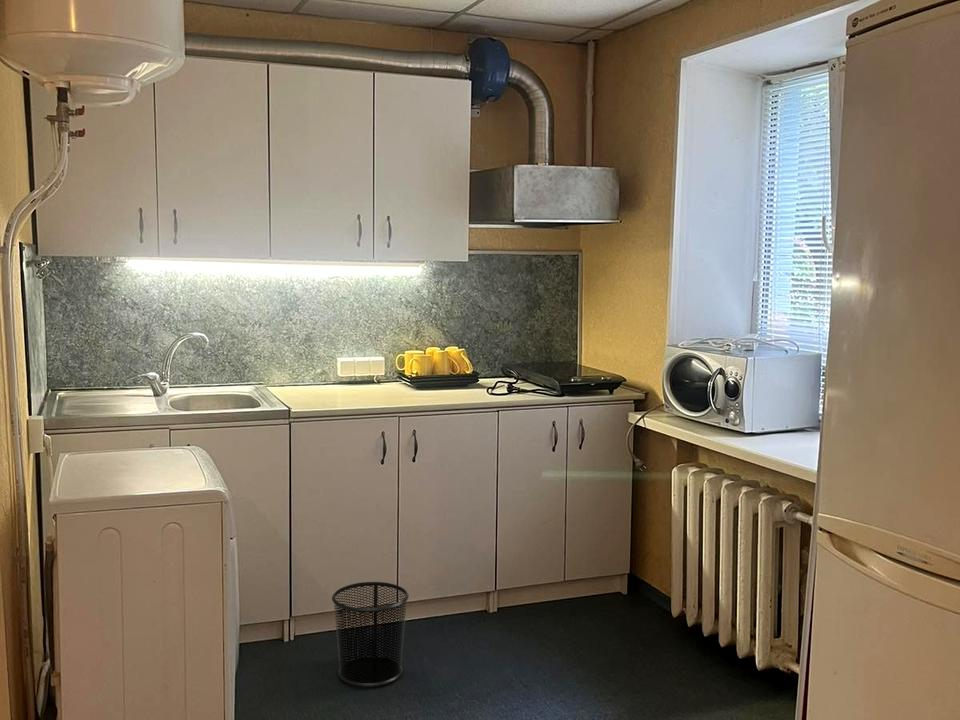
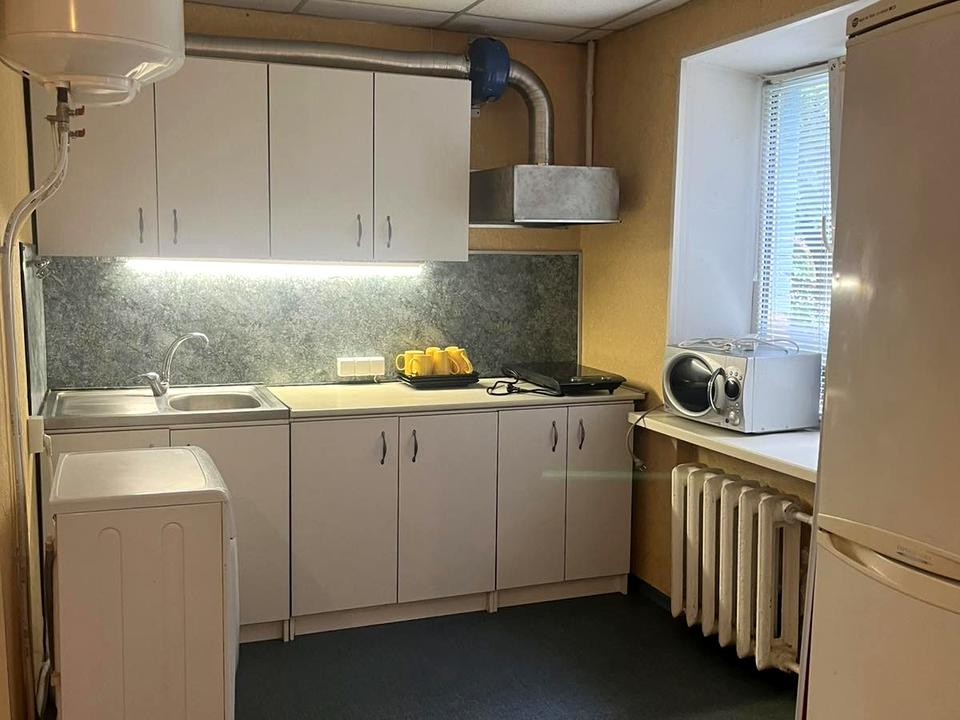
- waste bin (370, 634)
